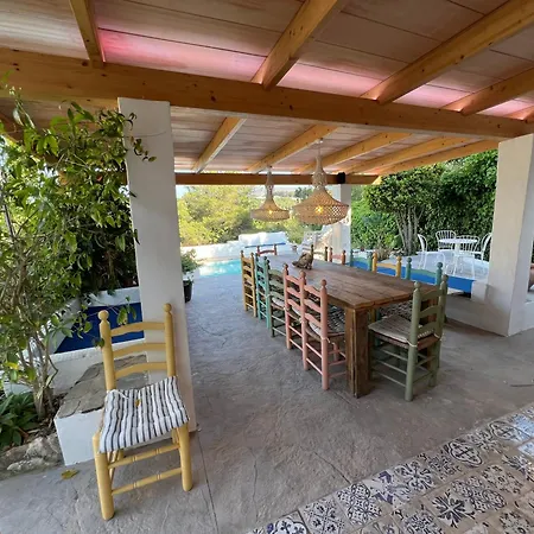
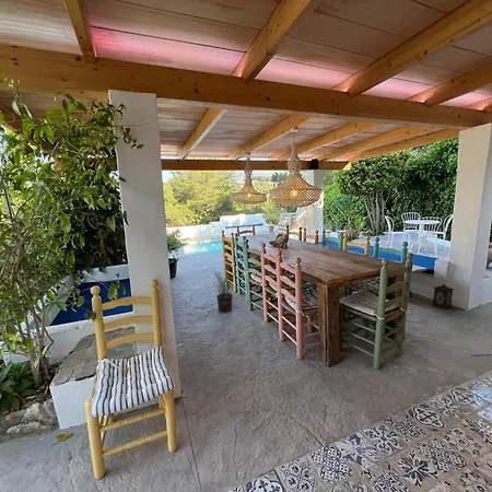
+ potted plant (225, 288)
+ lantern (443, 294)
